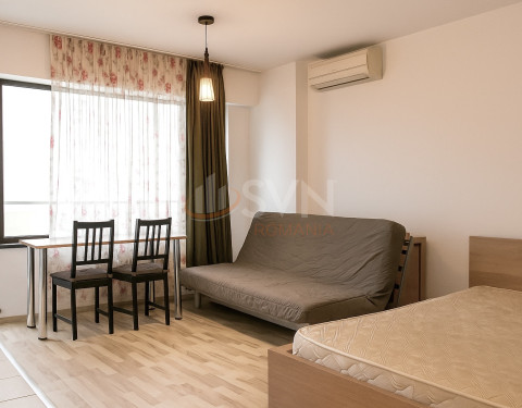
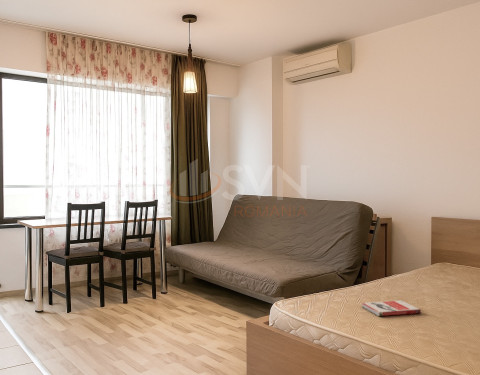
+ book (390, 308)
